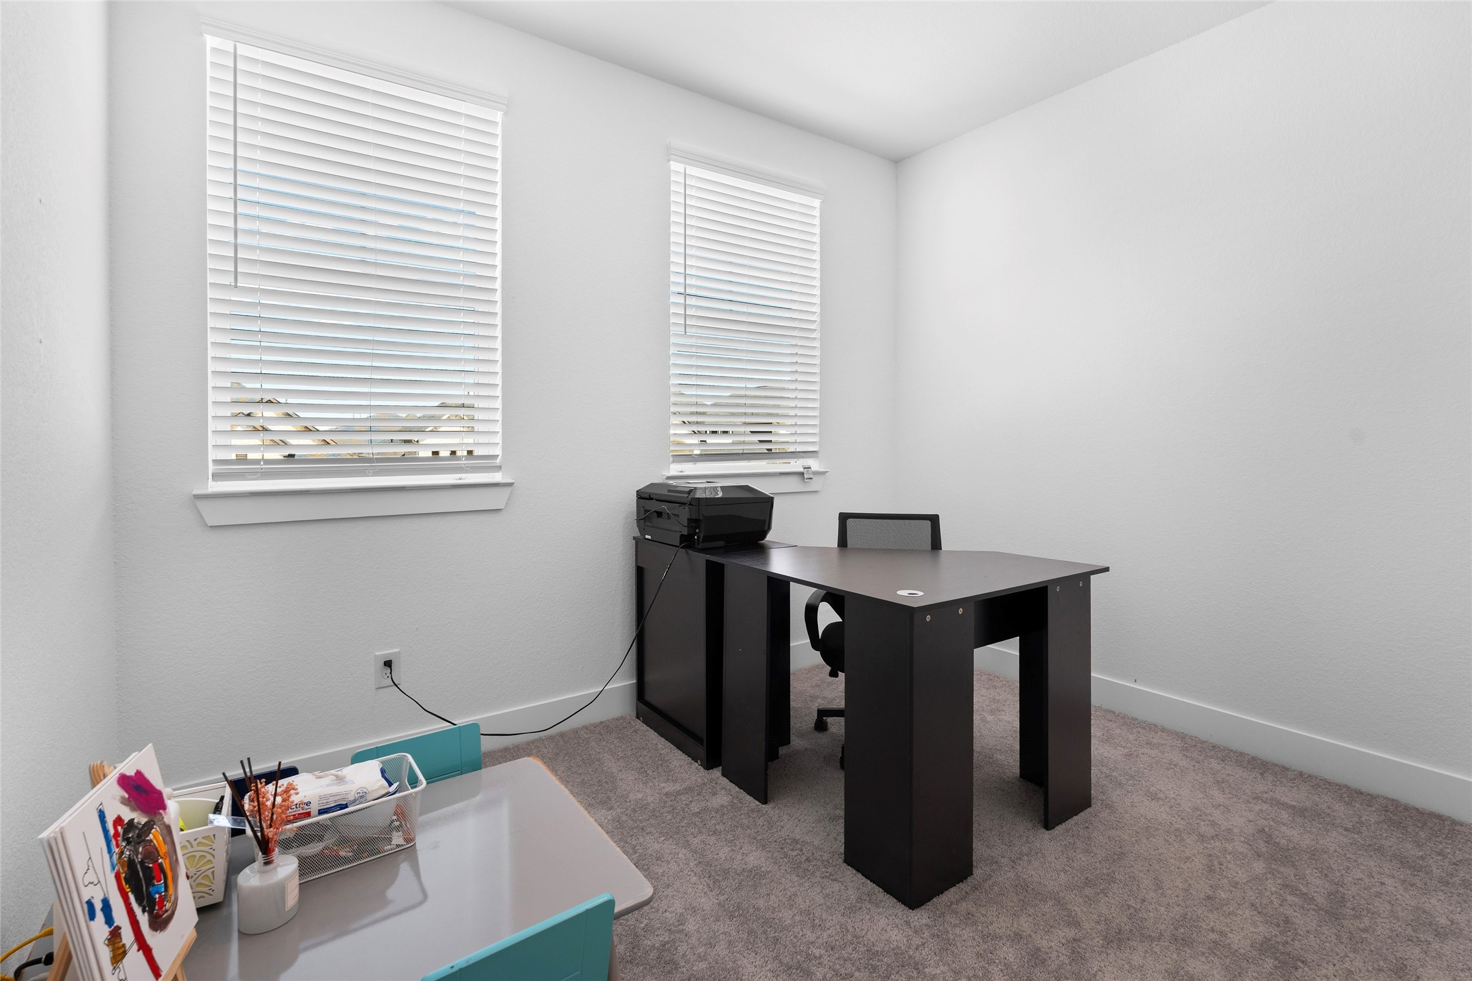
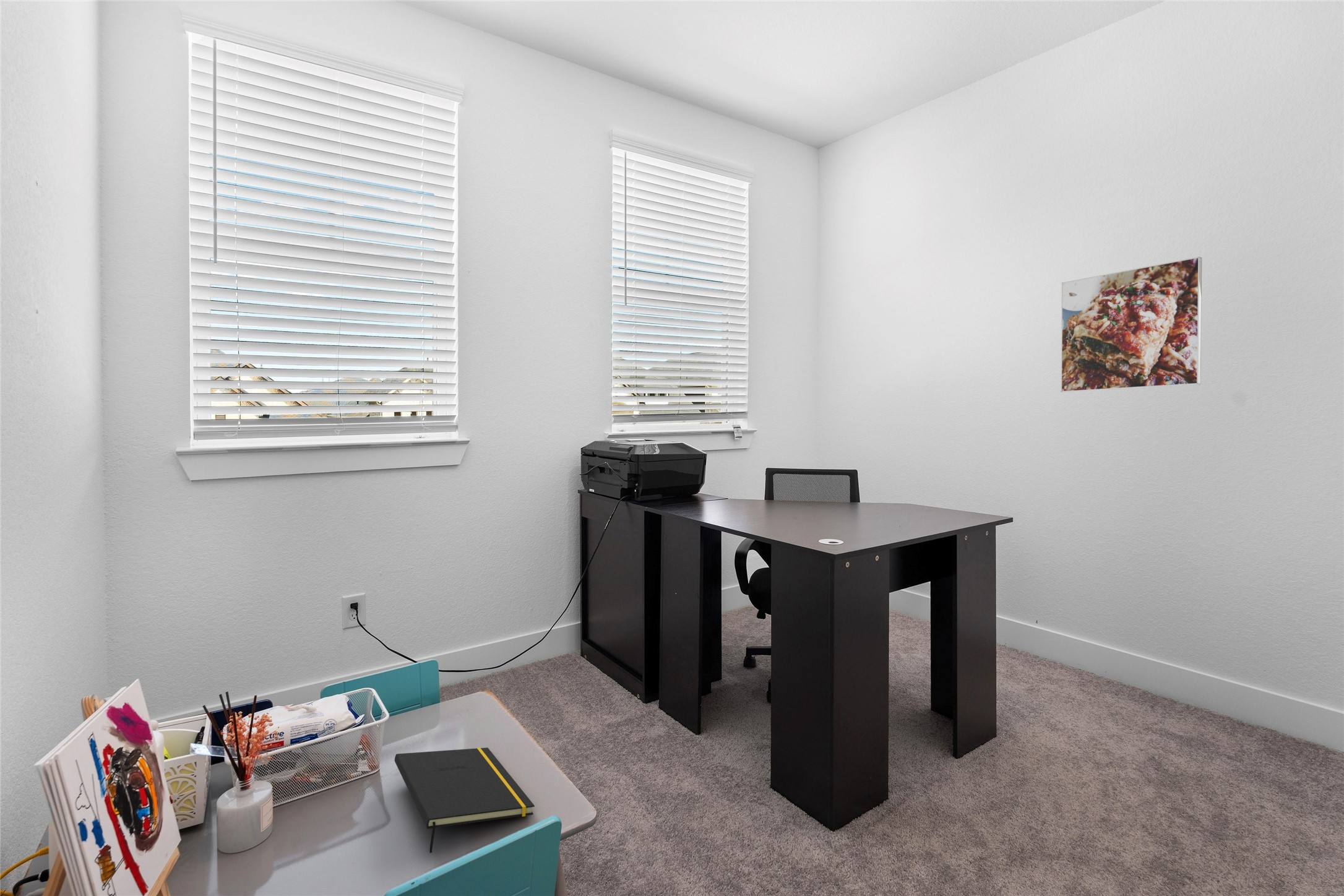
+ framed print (1126, 330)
+ notepad (461, 783)
